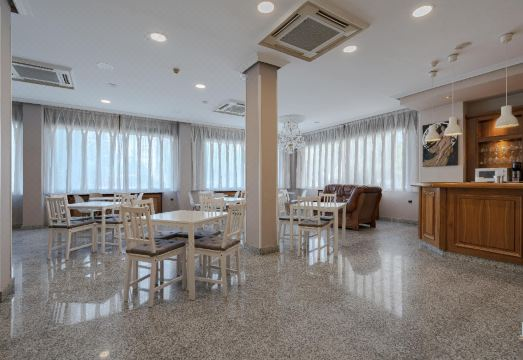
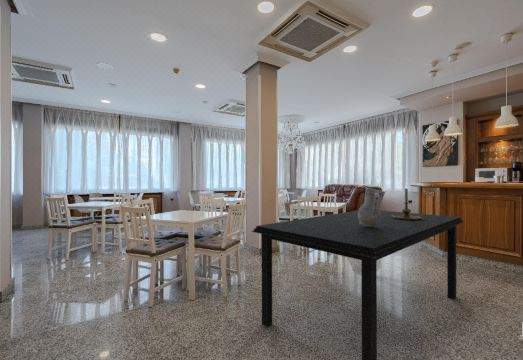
+ dining table (368, 265)
+ candle holder (406, 203)
+ vase (371, 207)
